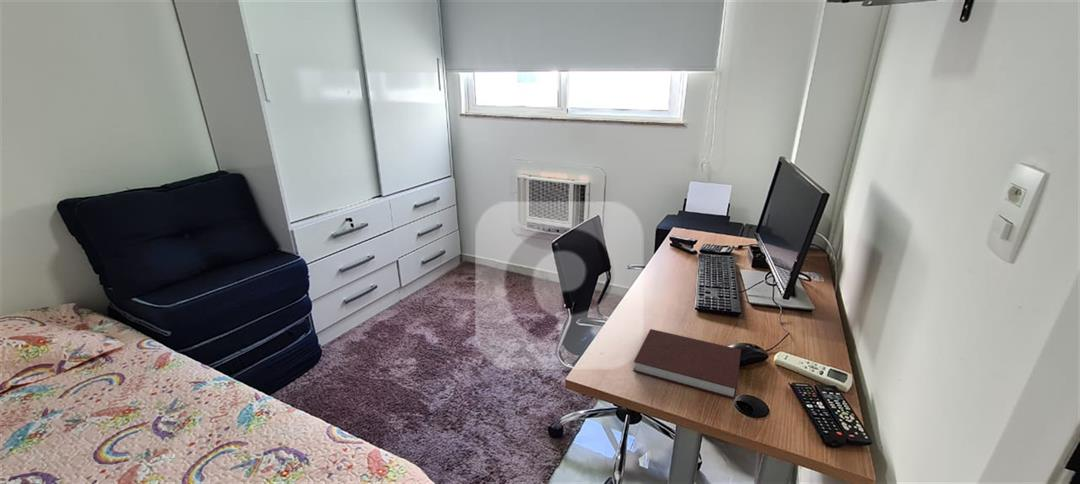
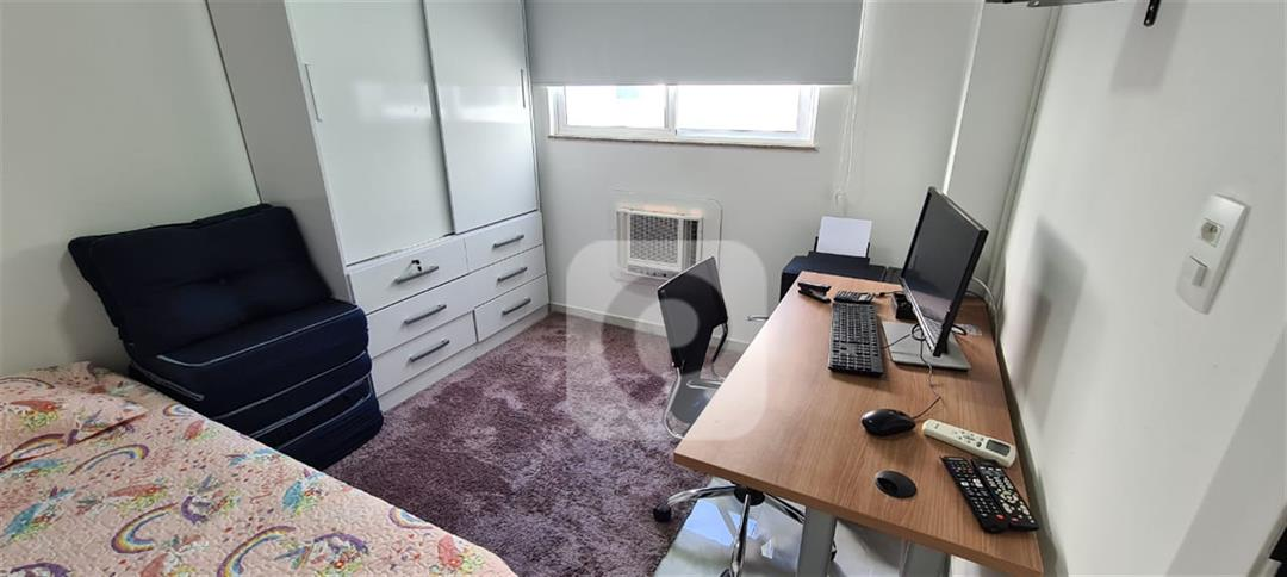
- notebook (688, 360)
